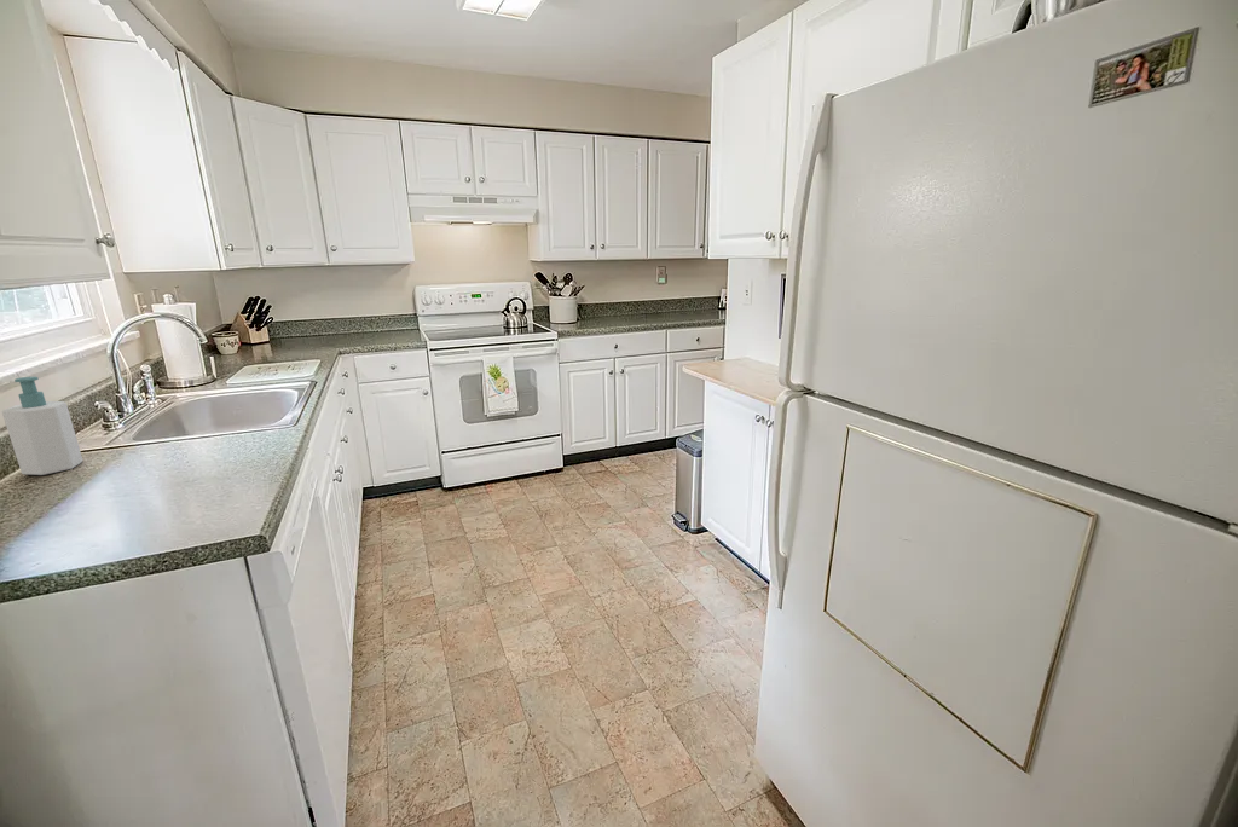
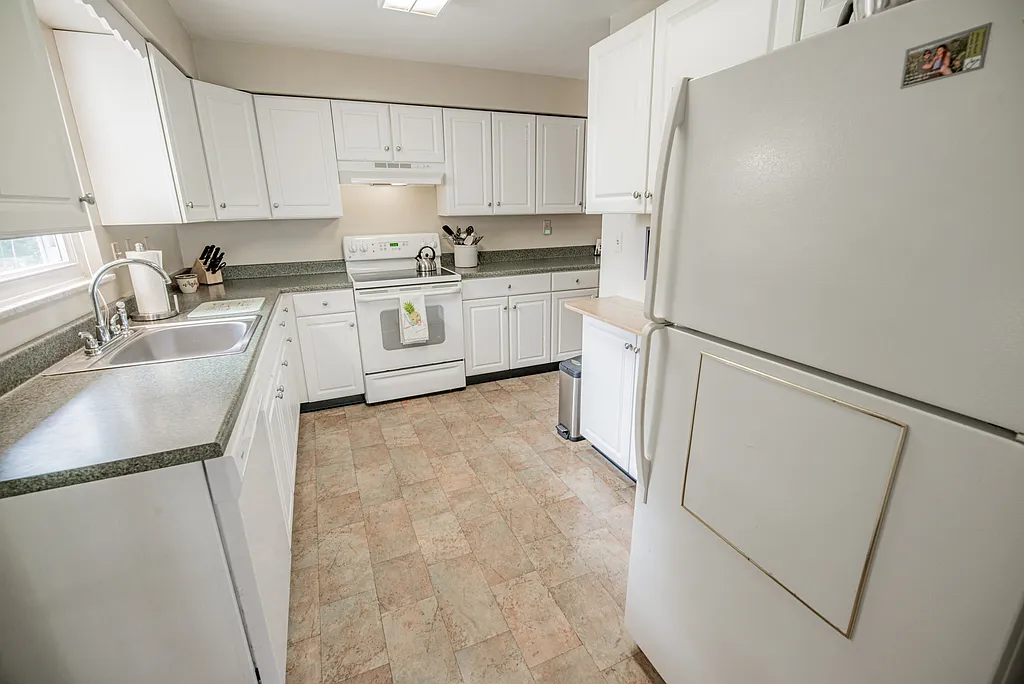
- soap bottle (40, 423)
